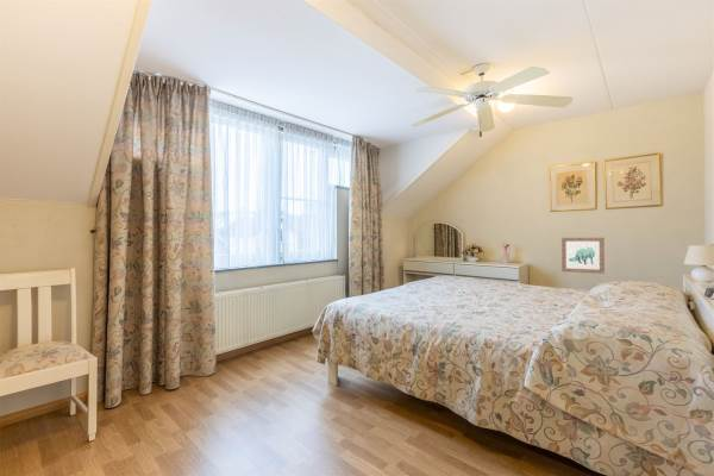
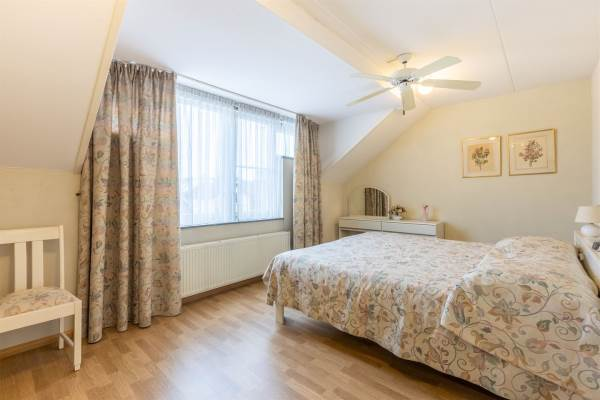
- wall art (582, 255)
